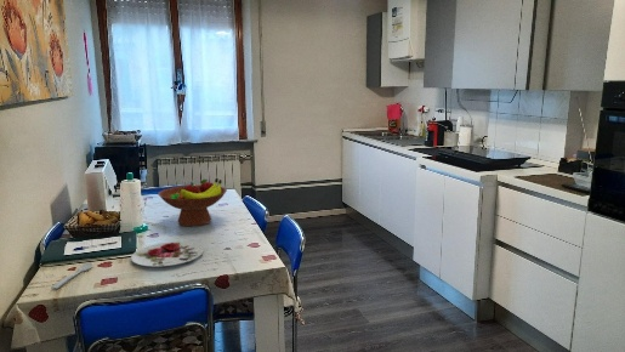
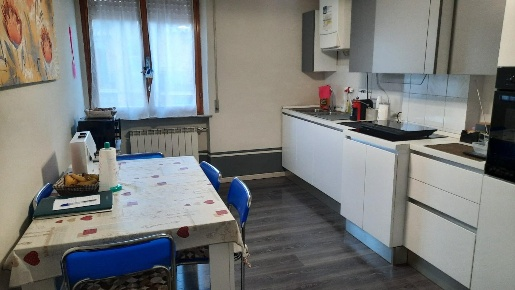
- fruit bowl (193, 200)
- plate (167, 252)
- spoon (74, 274)
